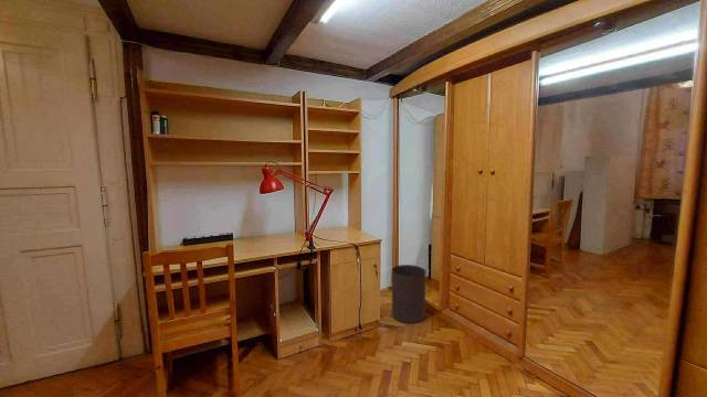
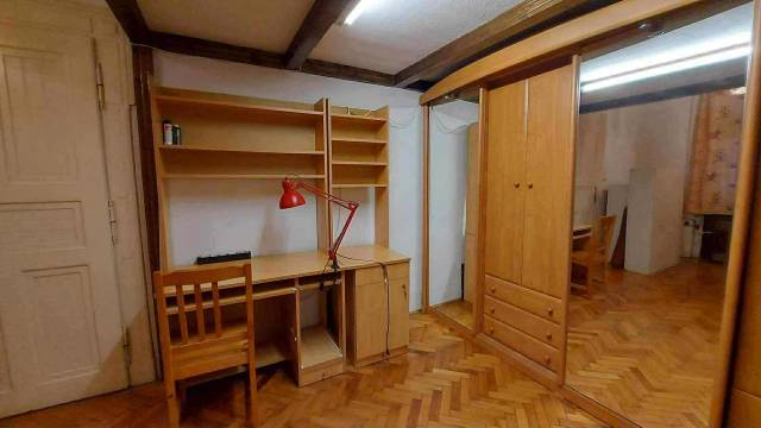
- waste bin (408, 292)
